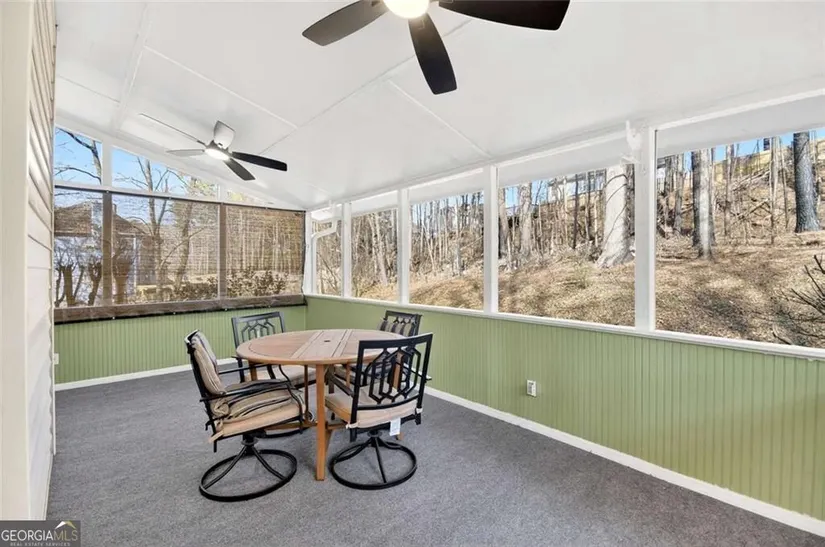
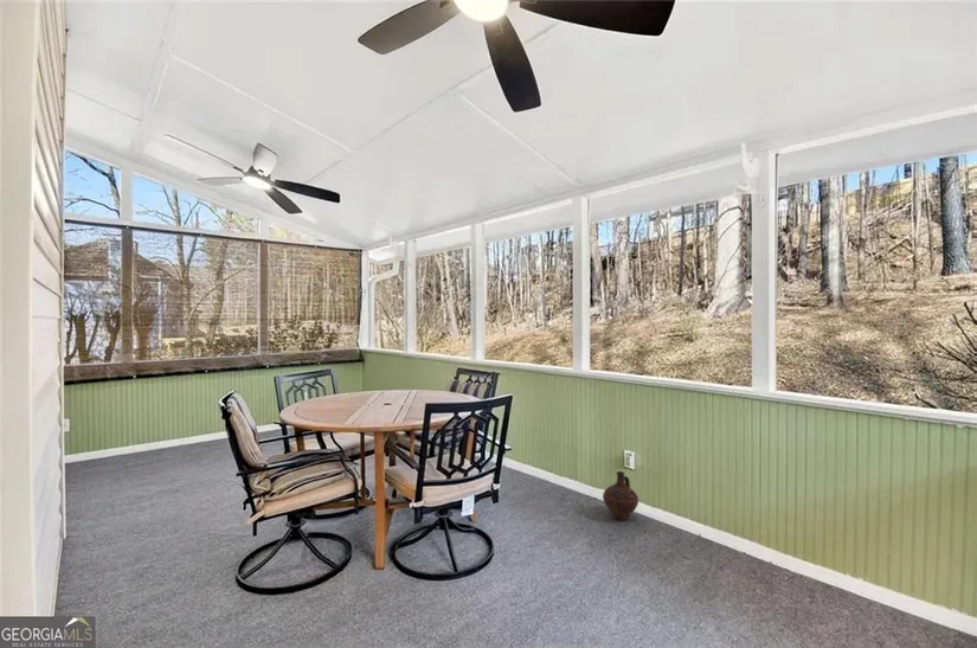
+ ceramic jug (619, 494)
